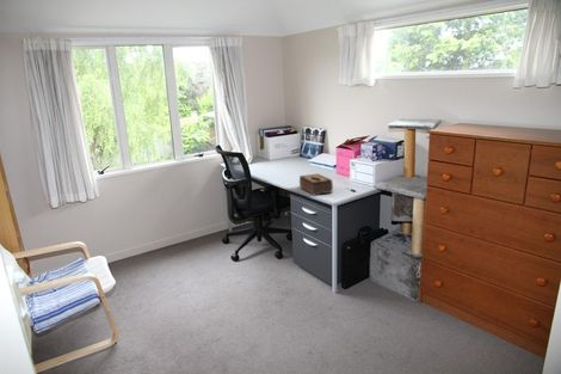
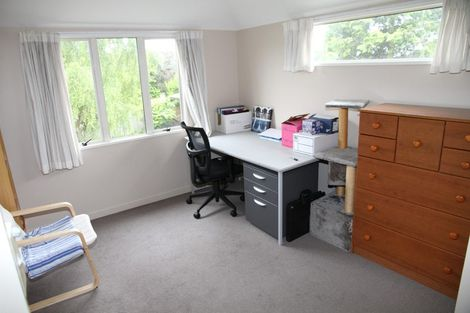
- tissue box (315, 184)
